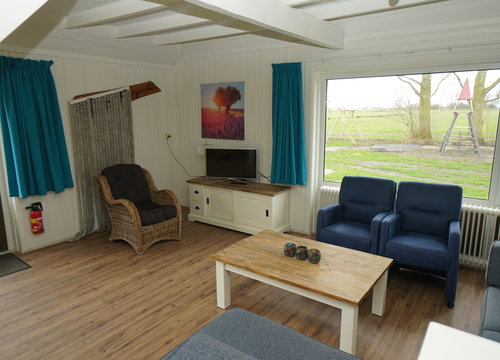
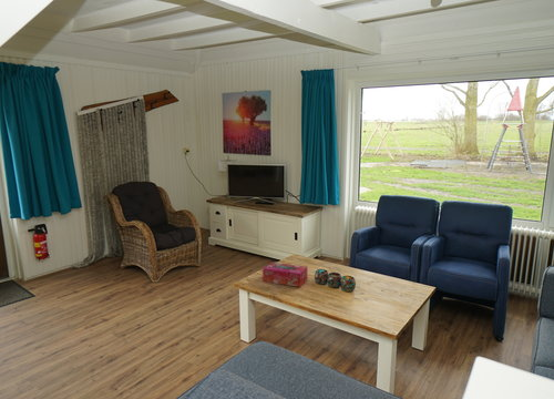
+ tissue box (285, 274)
